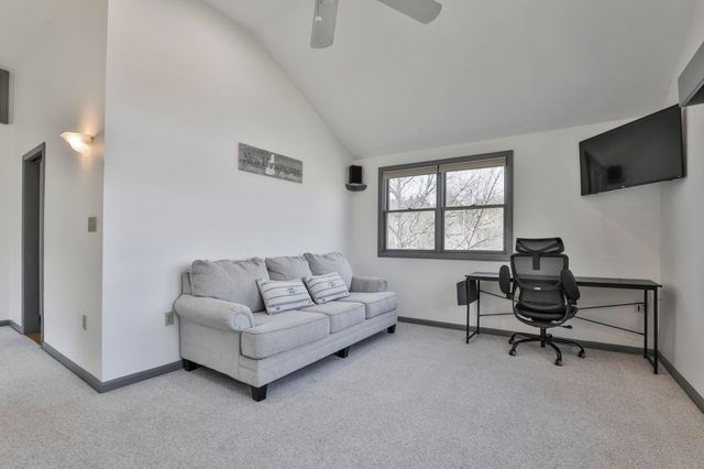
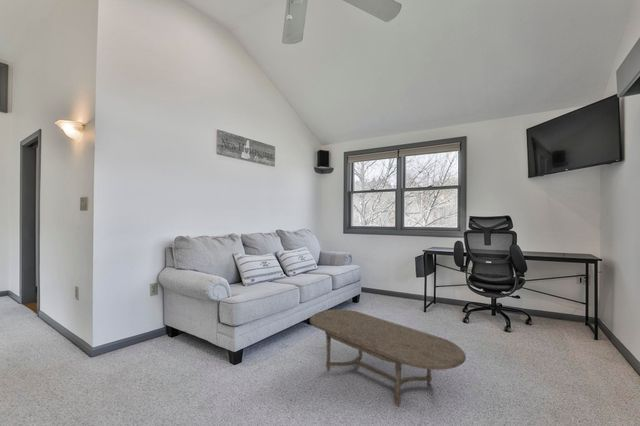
+ coffee table (376, 353)
